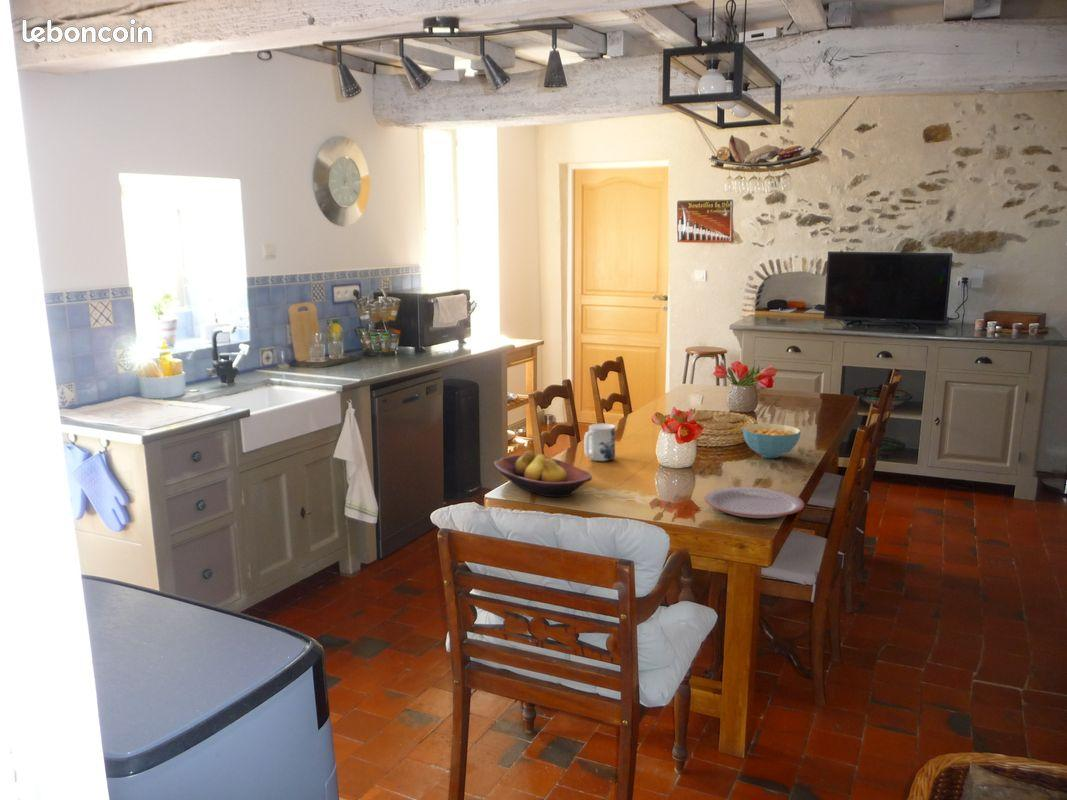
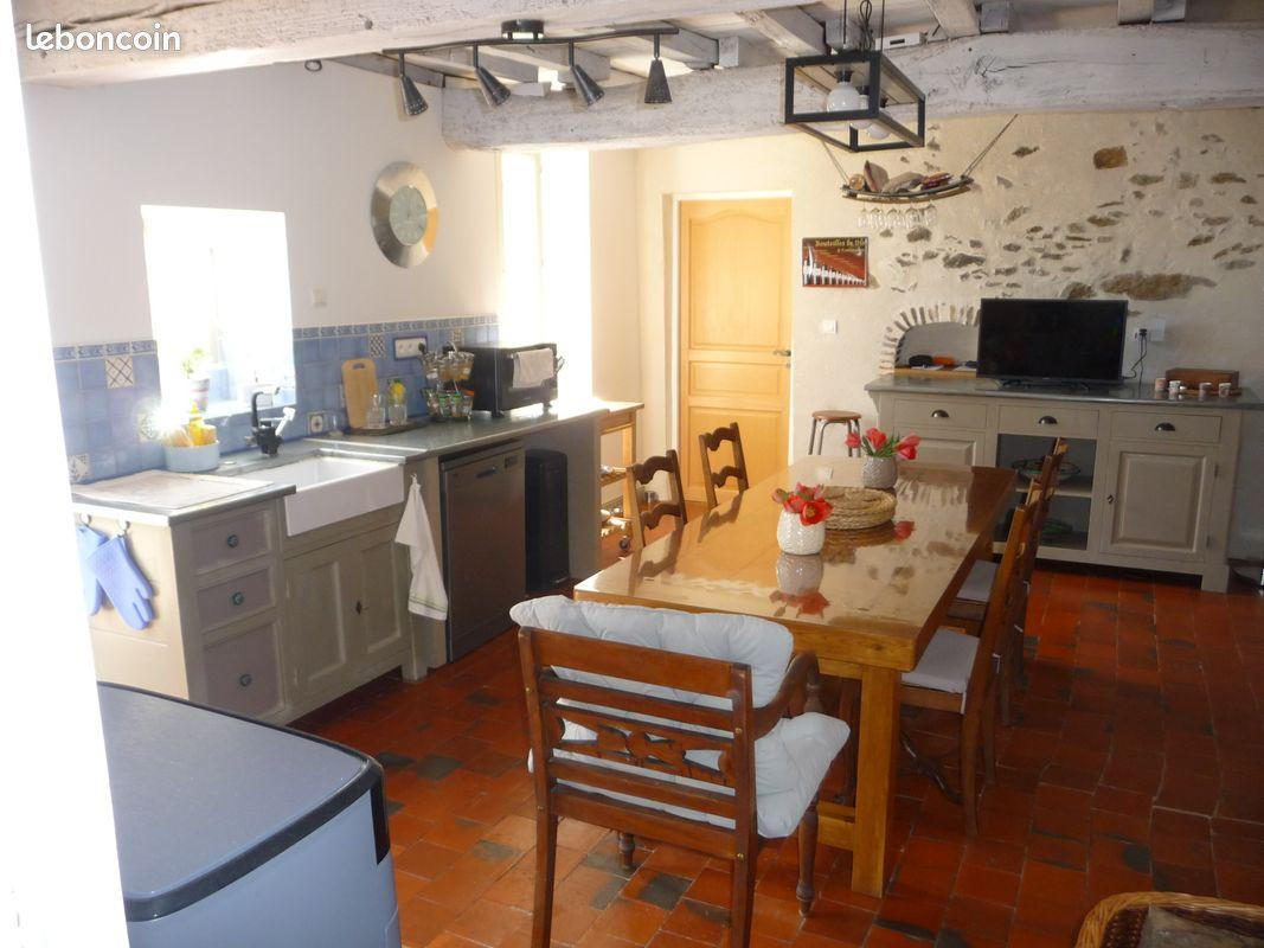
- mug (600, 443)
- fruit bowl (541, 470)
- plate (753, 503)
- cereal bowl (771, 442)
